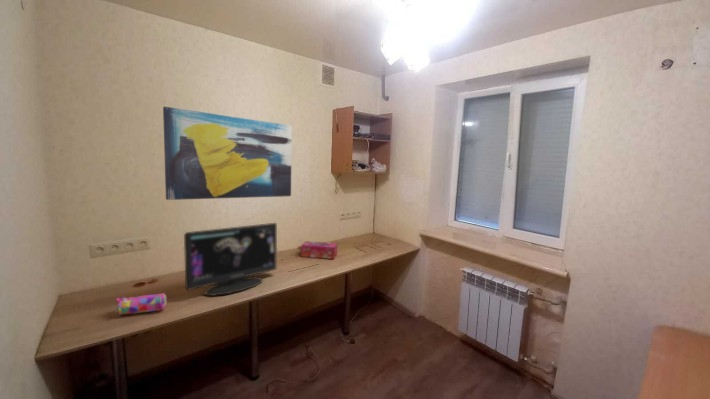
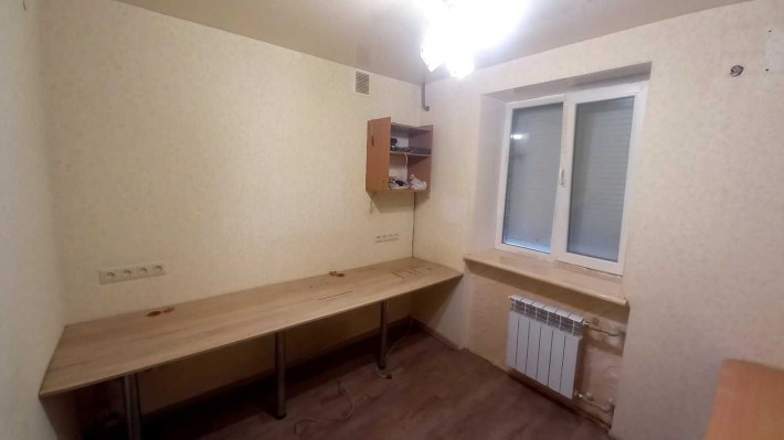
- tissue box (319, 249)
- pencil case (142, 303)
- computer monitor (235, 256)
- wall art (236, 158)
